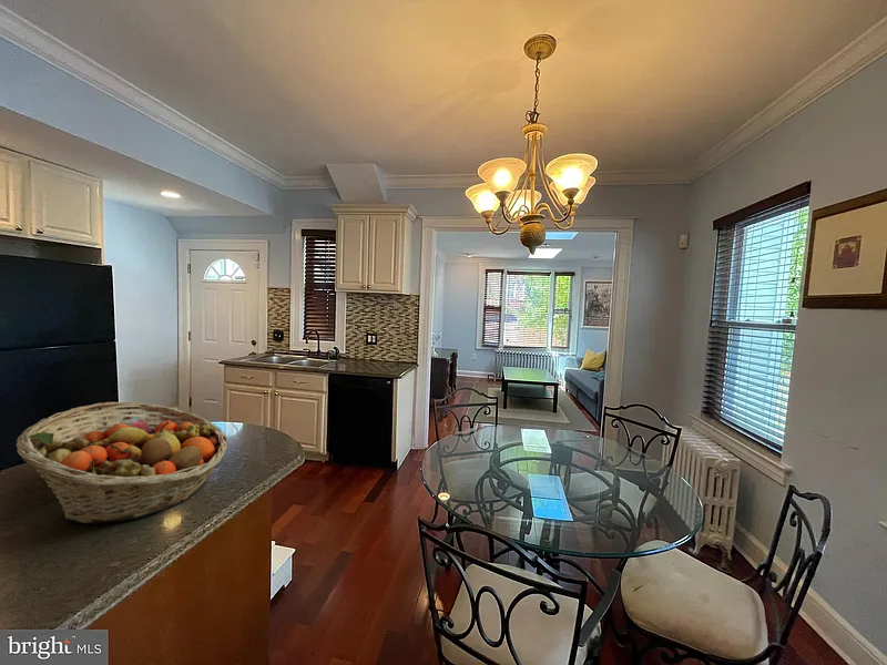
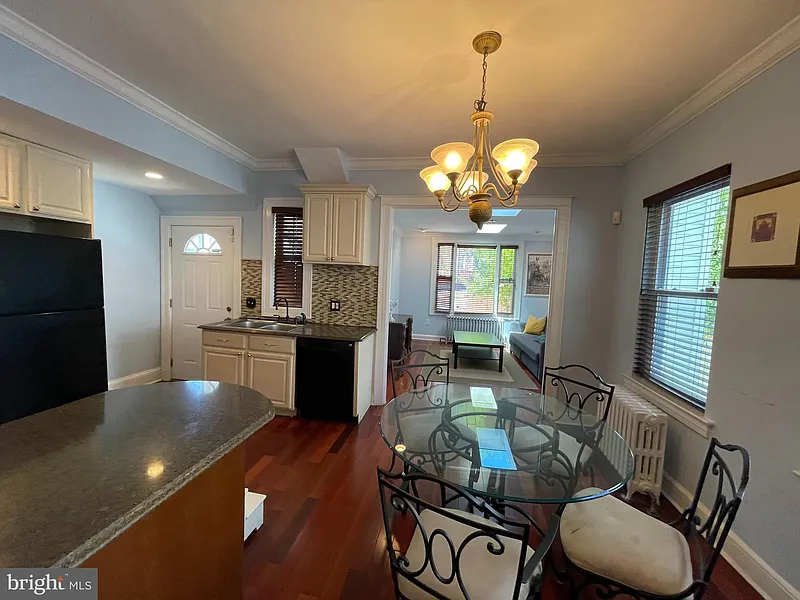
- fruit basket (139, 451)
